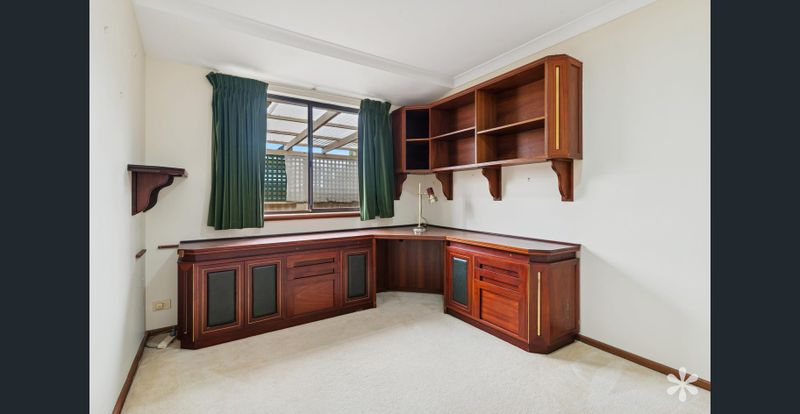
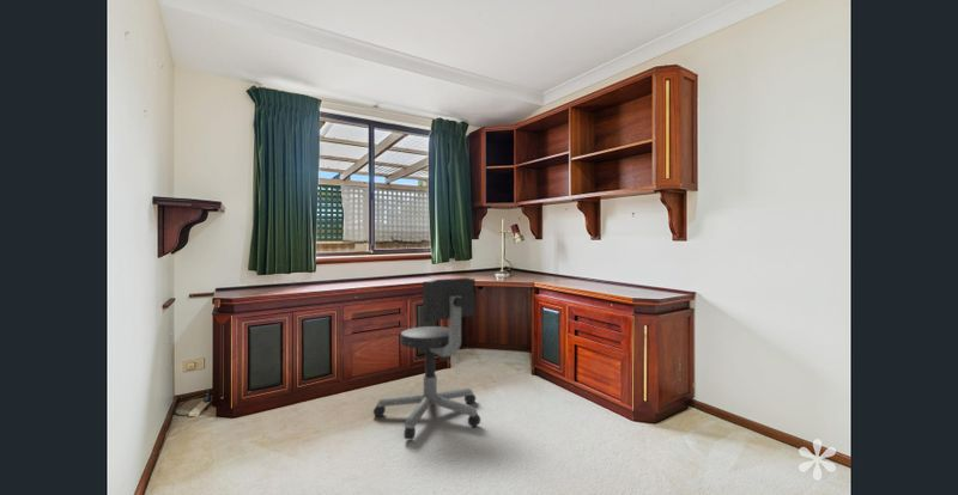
+ office chair (435, 346)
